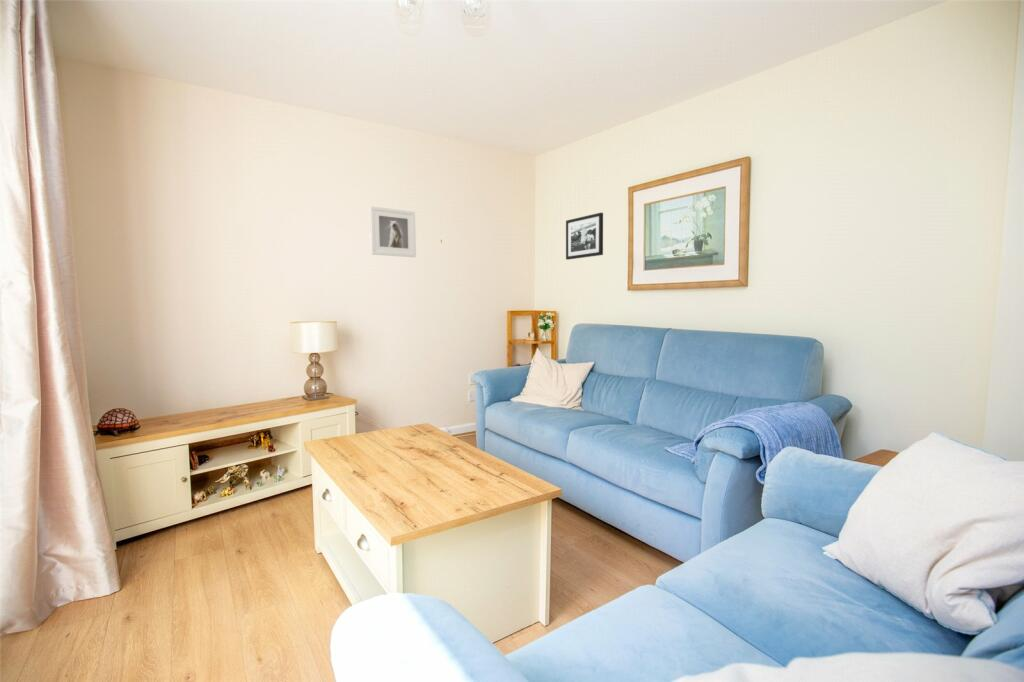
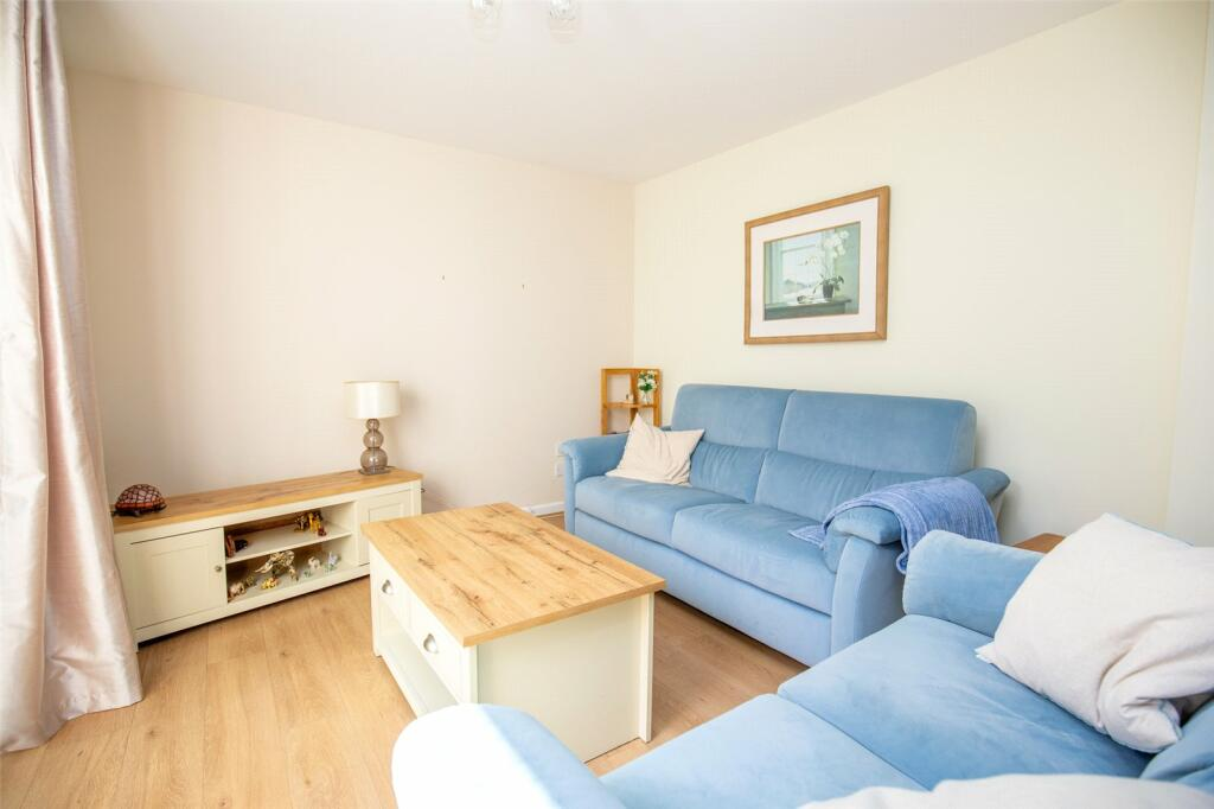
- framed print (393, 232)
- picture frame (583, 237)
